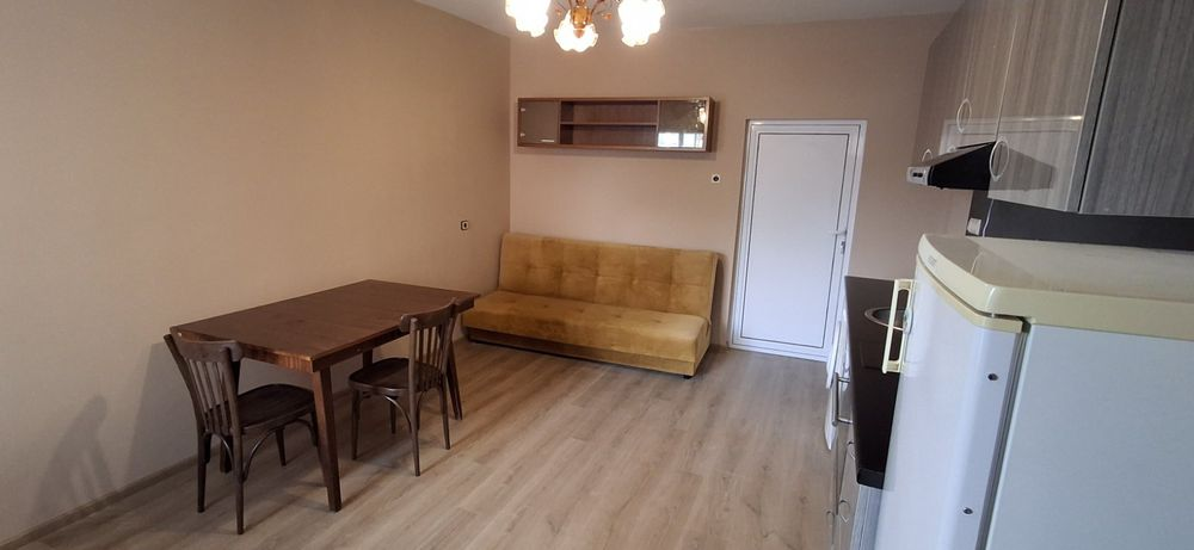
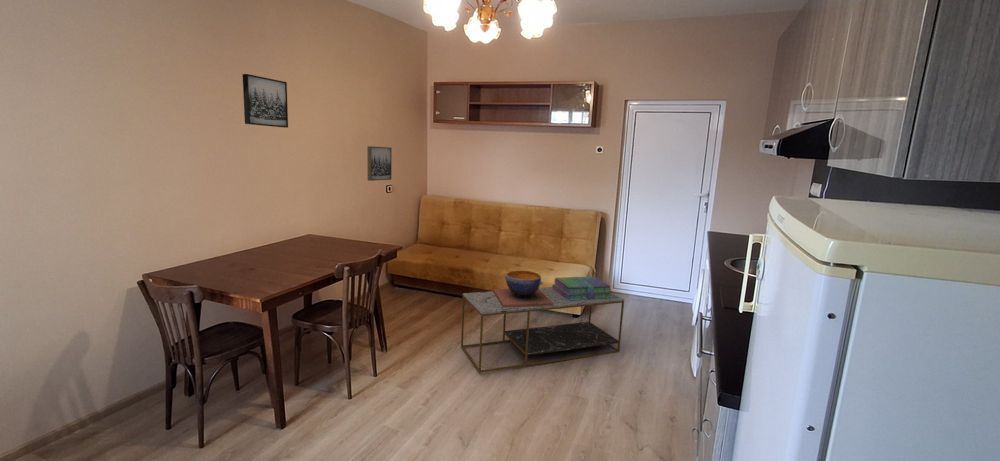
+ coffee table (542, 327)
+ wall art (379, 163)
+ decorative bowl (522, 286)
+ stack of books (581, 287)
+ wall art (266, 102)
